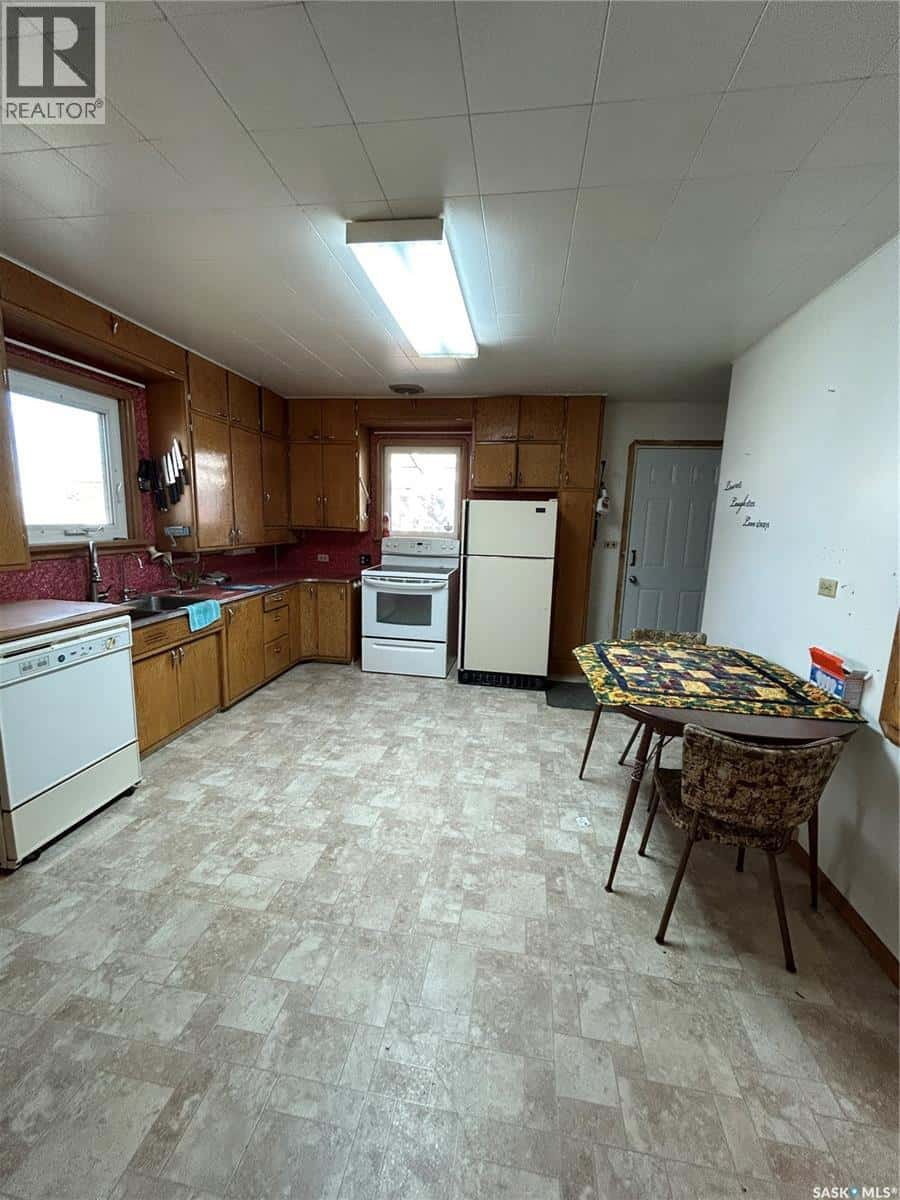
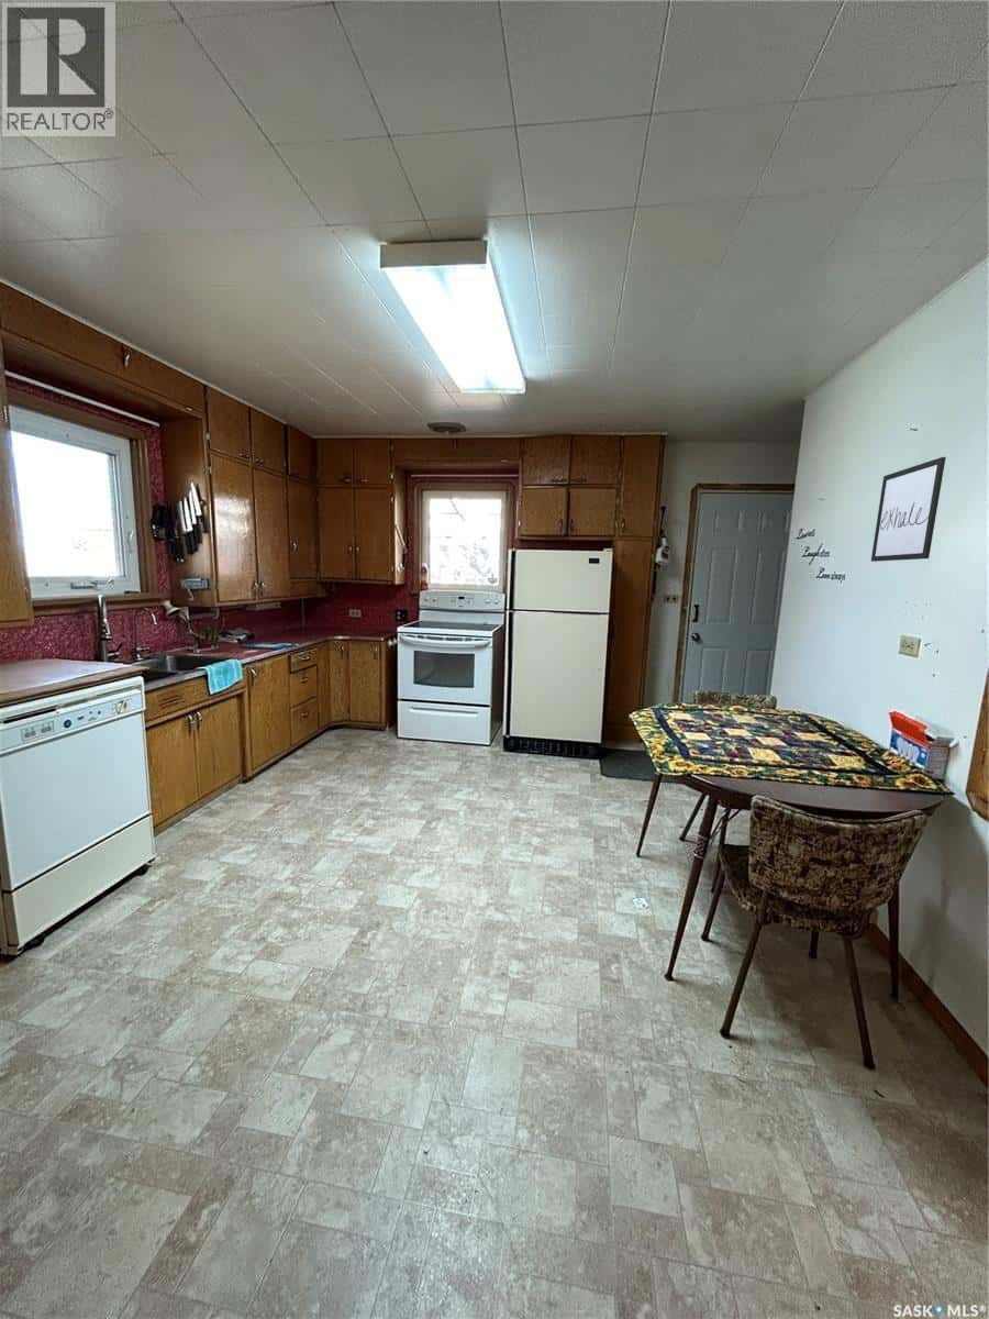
+ wall art (904, 514)
